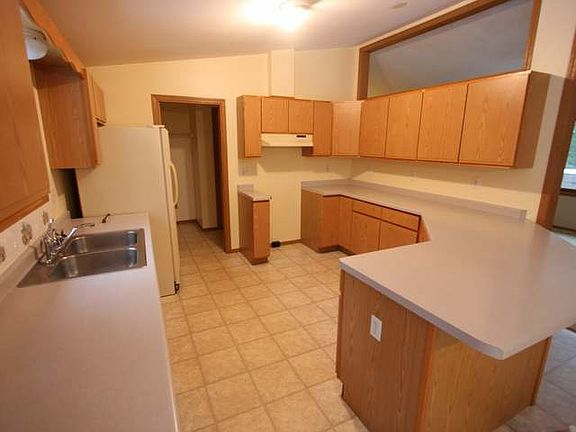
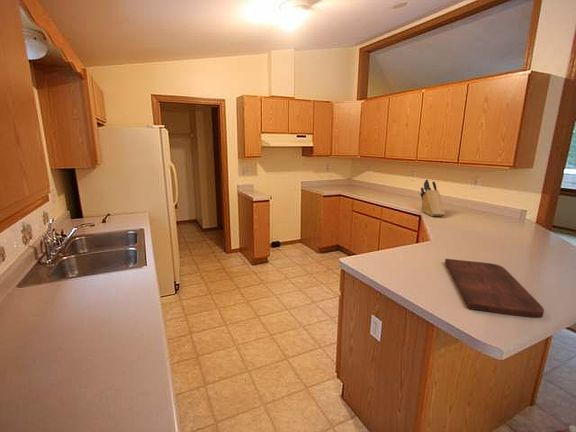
+ knife block (432, 197)
+ cutting board (487, 283)
